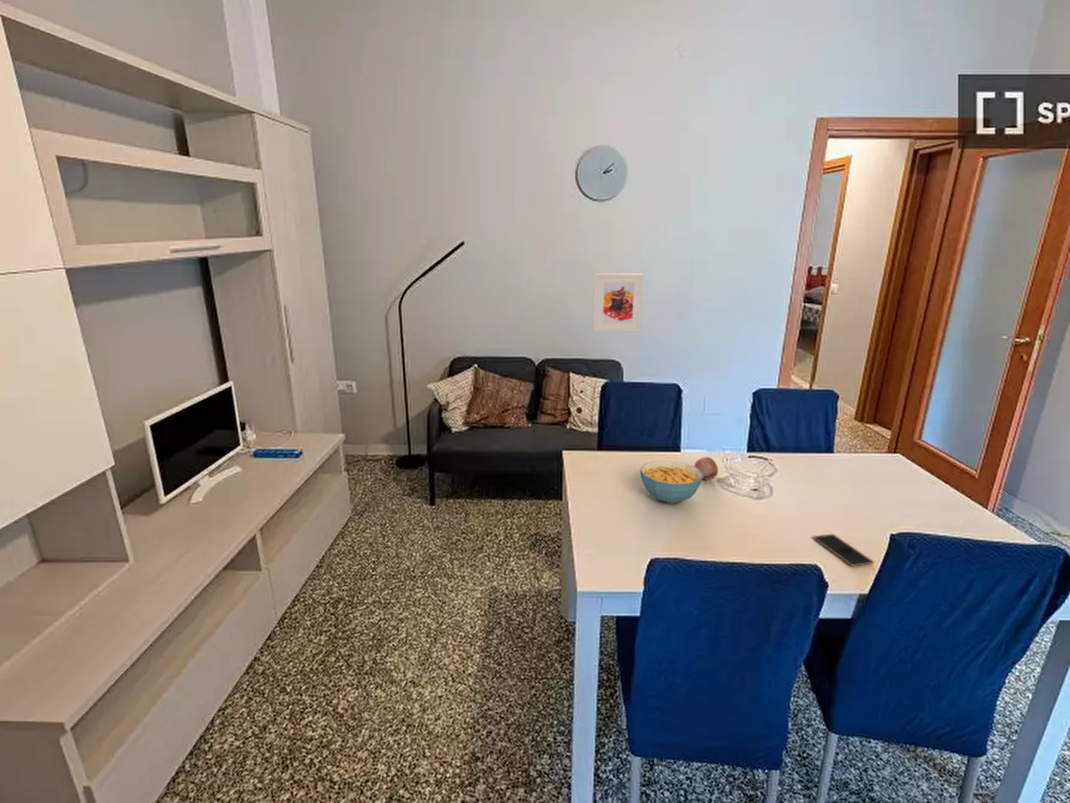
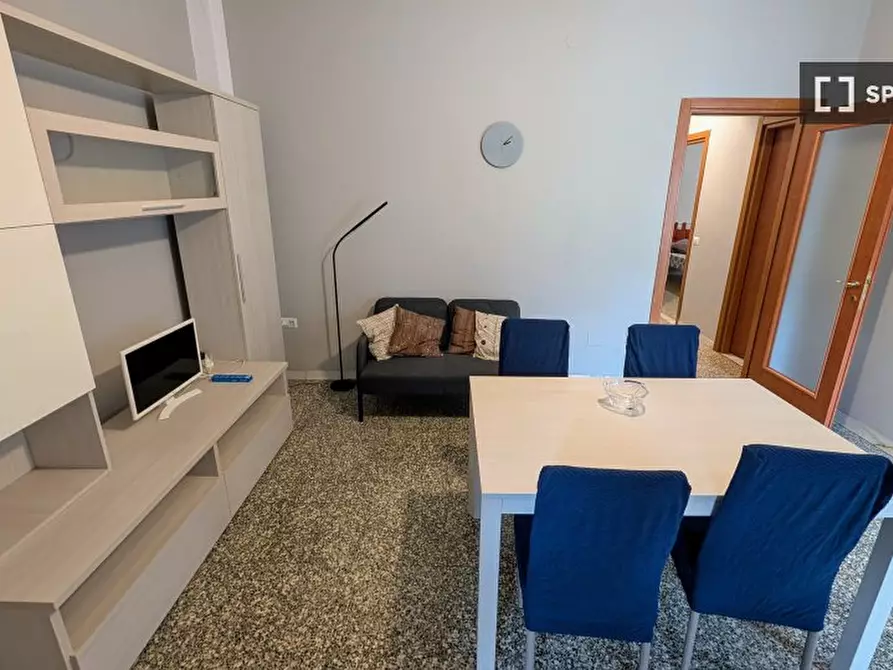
- cereal bowl (670, 485)
- fruit (706, 467)
- smartphone (841, 549)
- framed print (617, 302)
